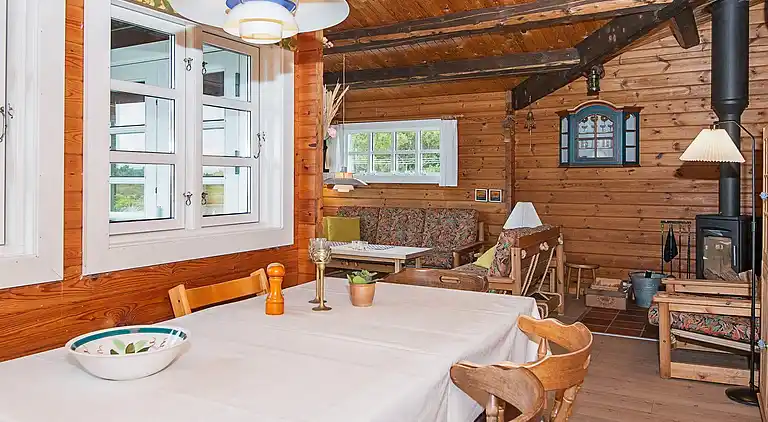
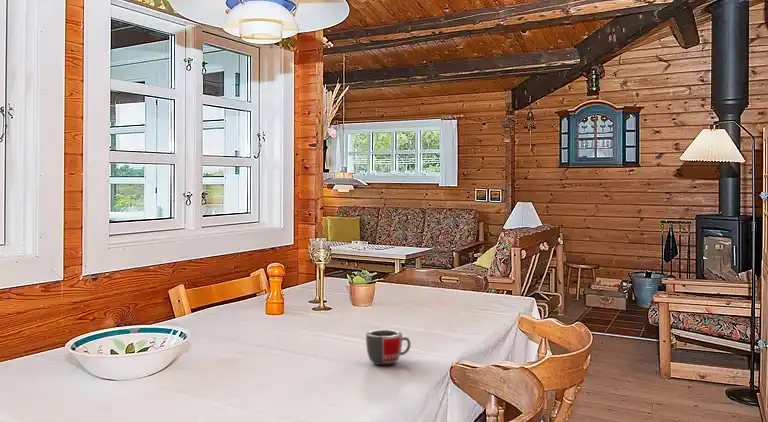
+ mug (389, 347)
